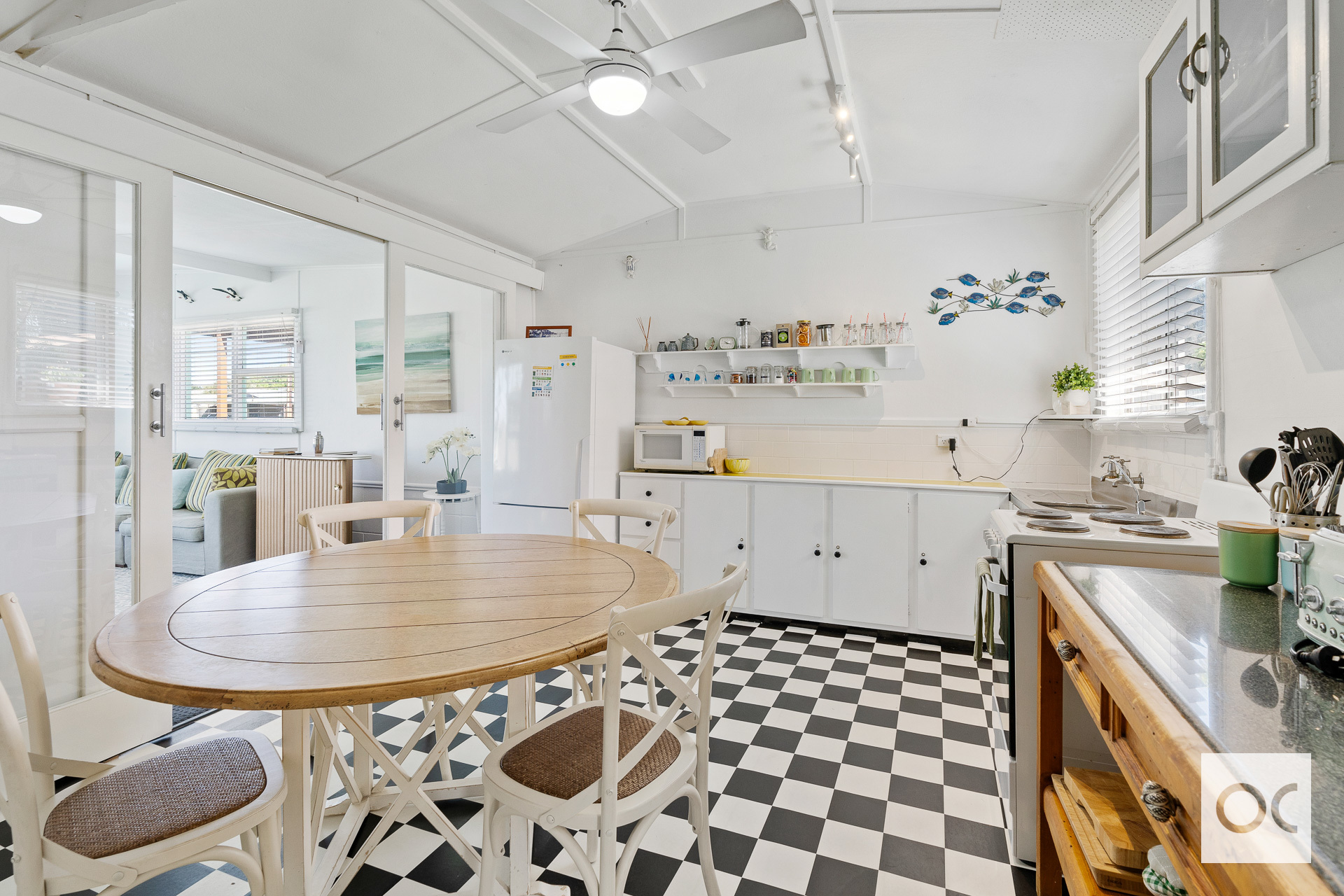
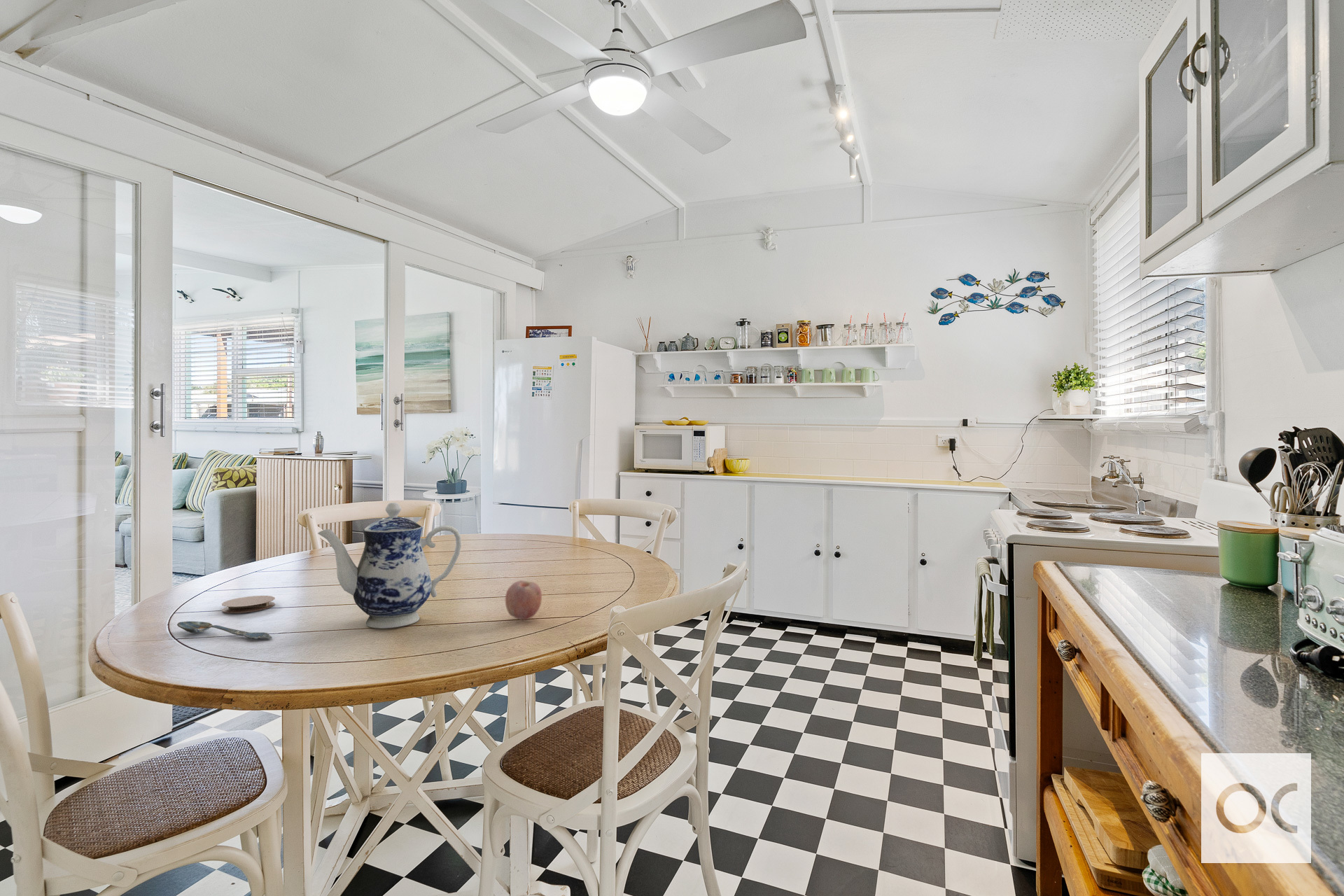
+ teapot (393, 561)
+ coaster (248, 603)
+ fruit (524, 600)
+ spoon (224, 629)
